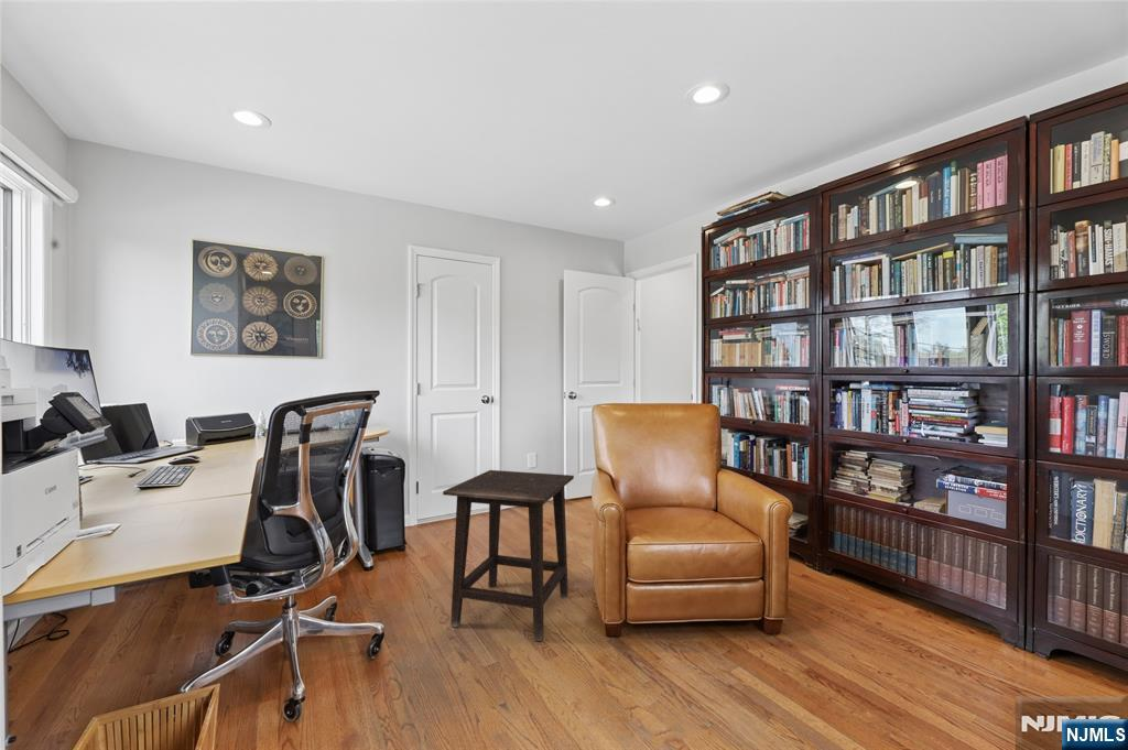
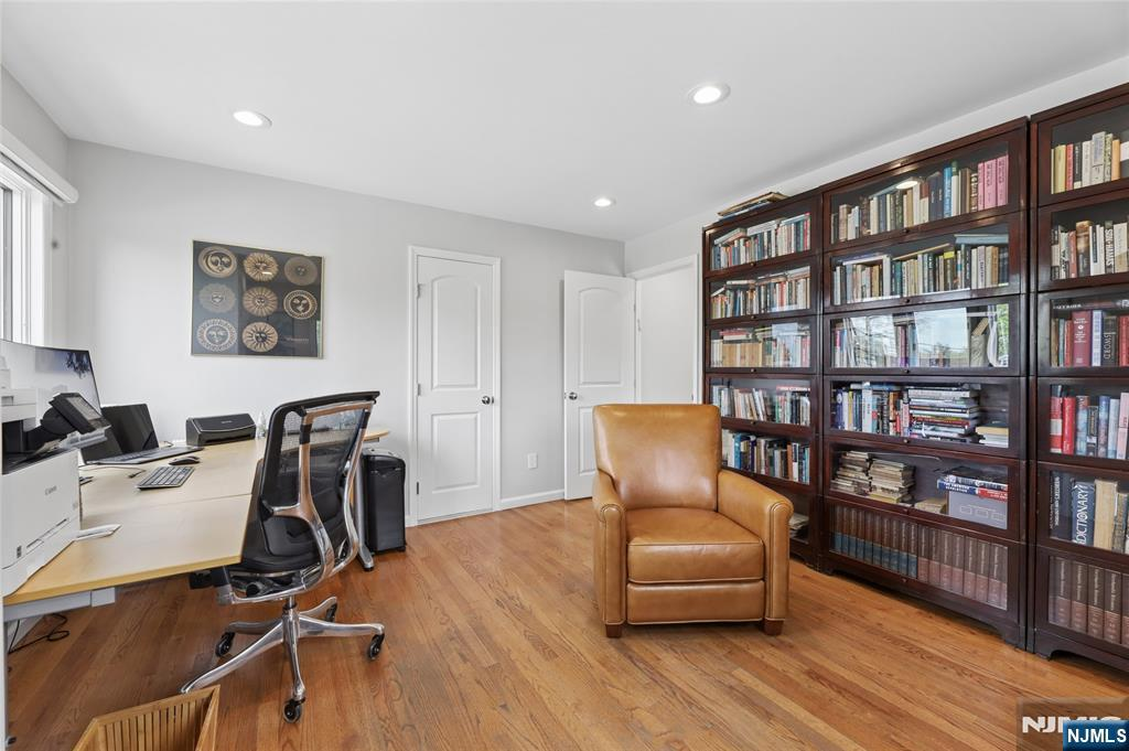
- side table (511, 556)
